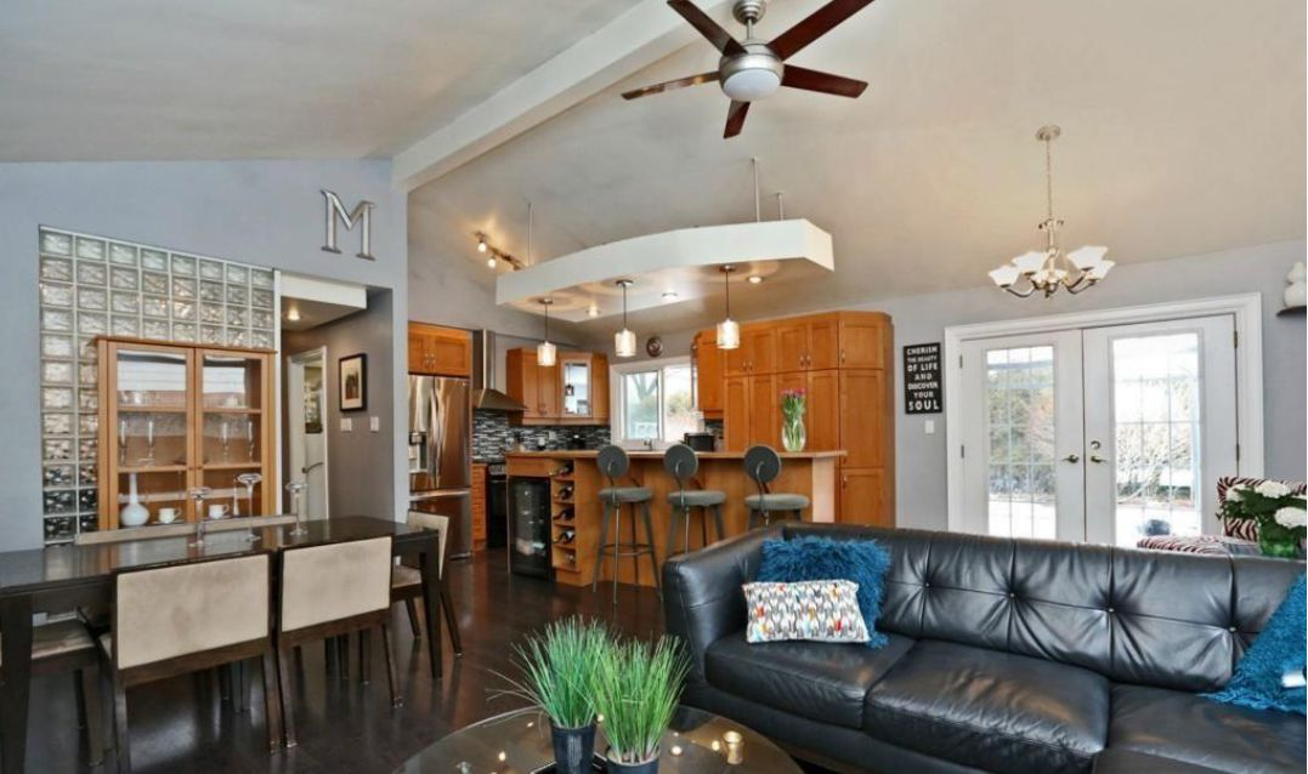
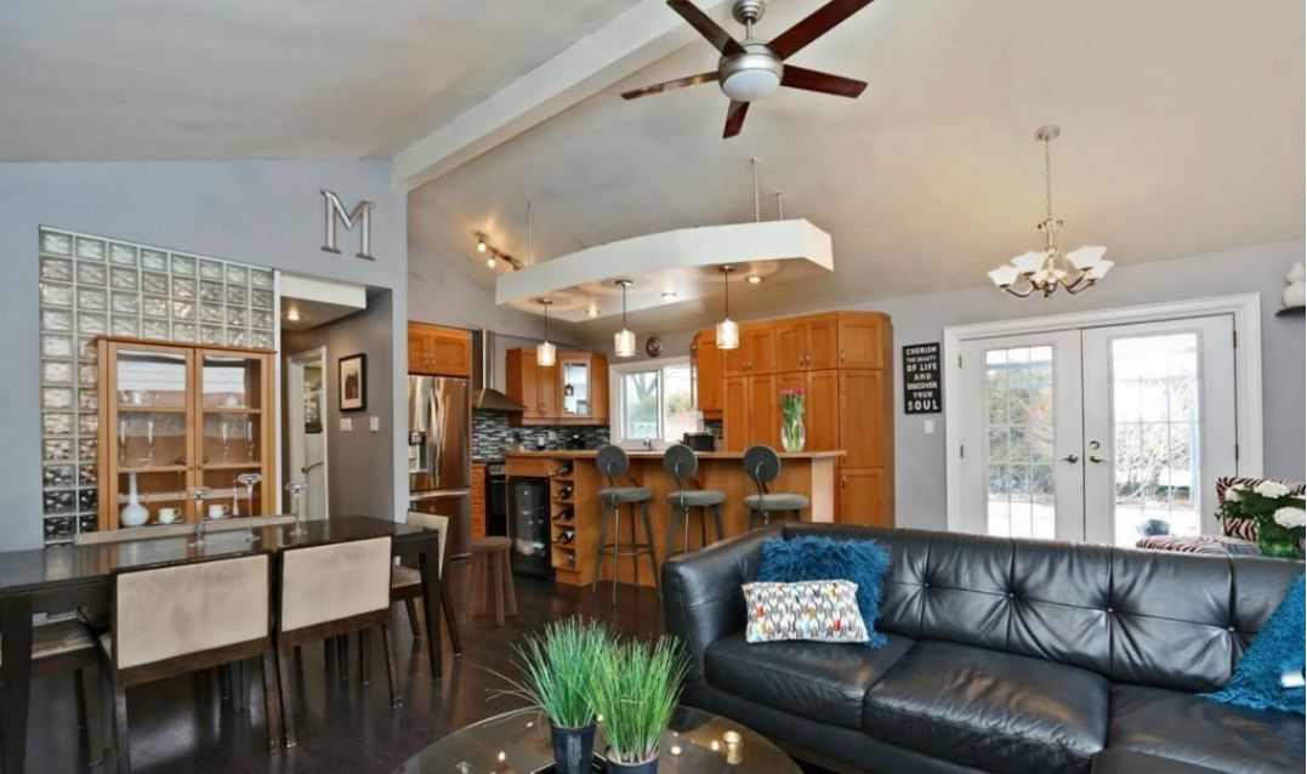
+ stool (495, 580)
